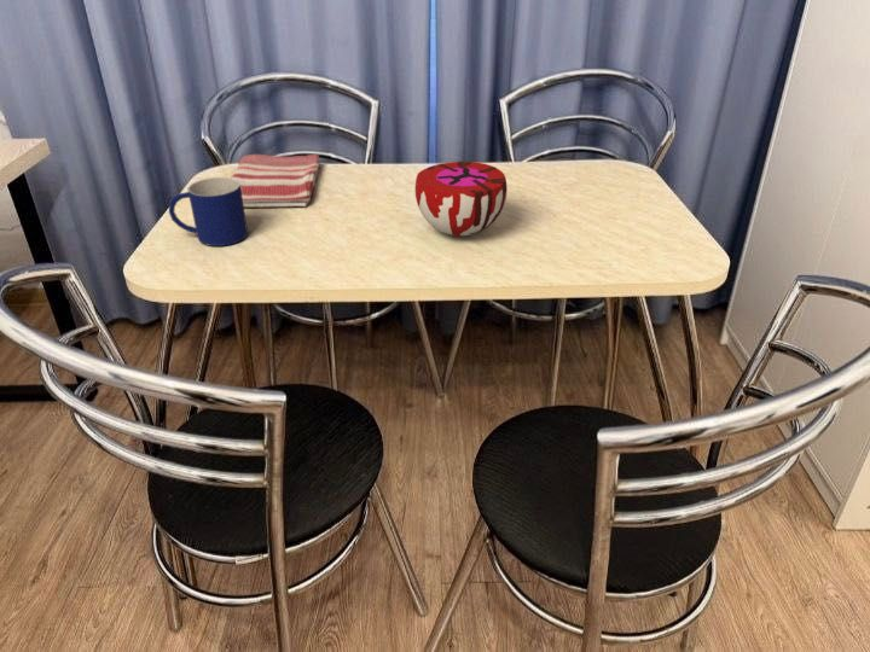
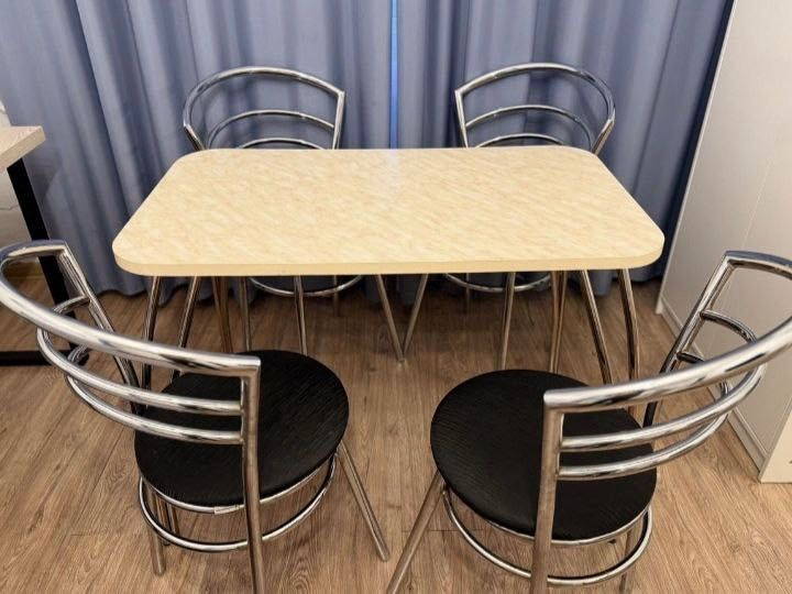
- decorative bowl (460, 203)
- dish towel (272, 179)
- mug (207, 211)
